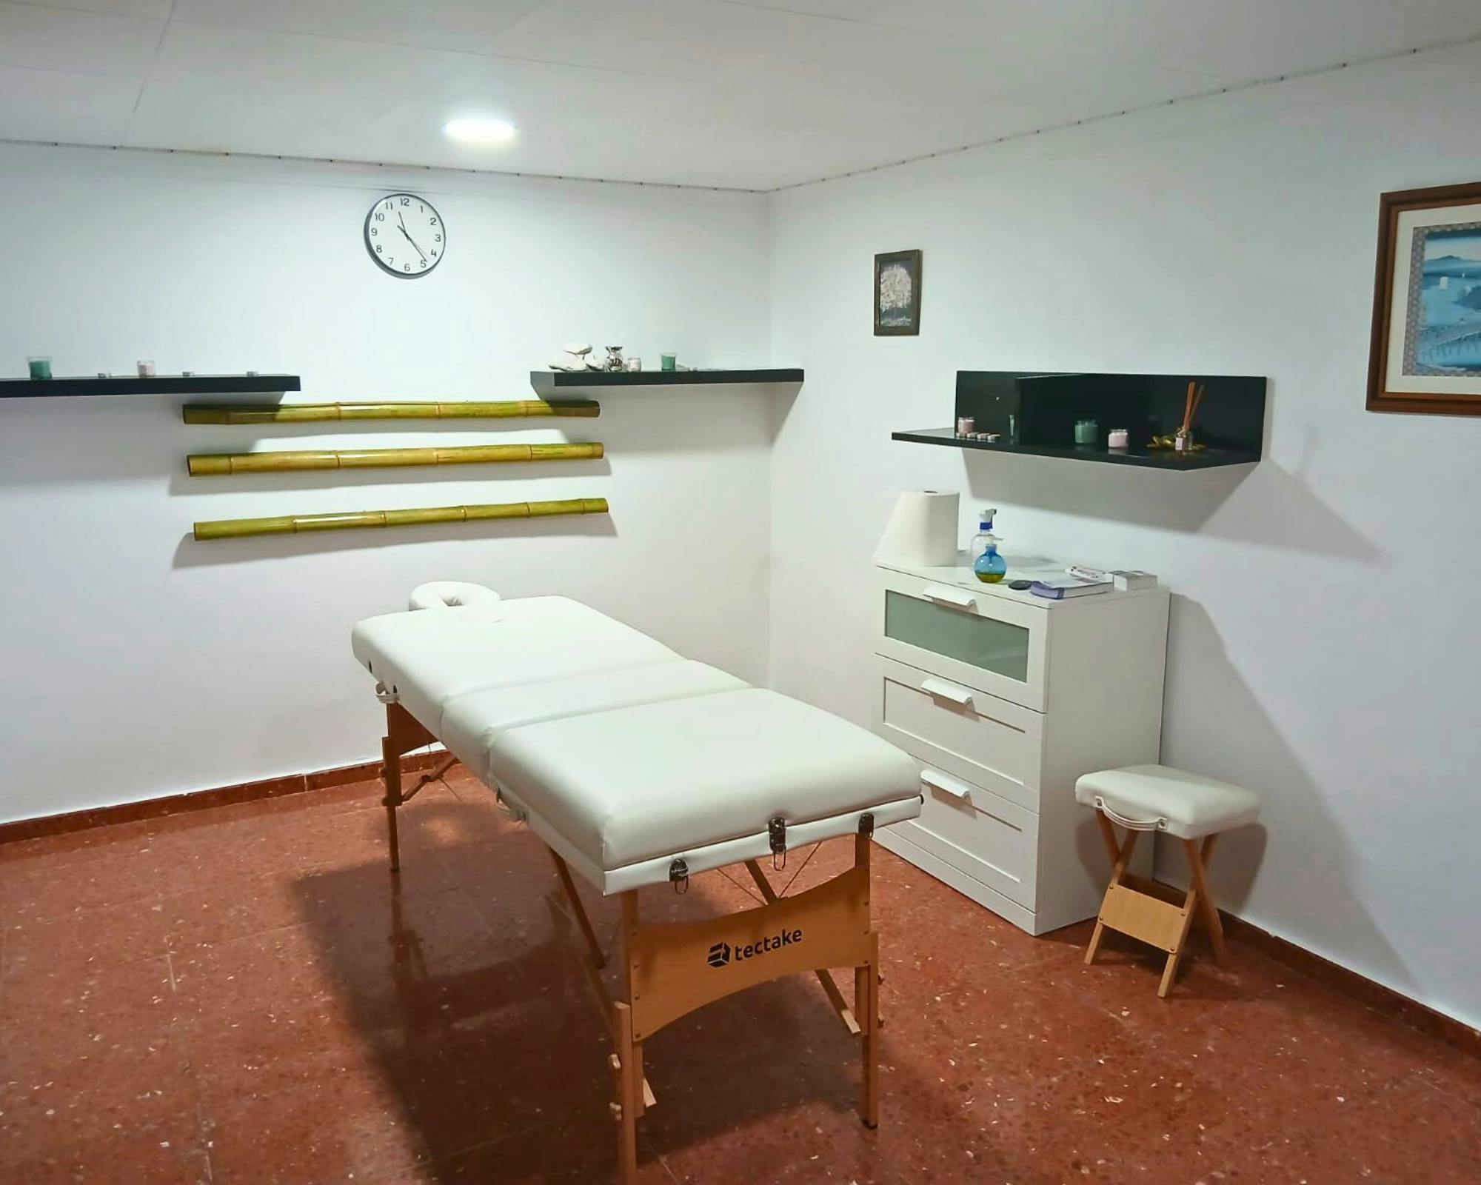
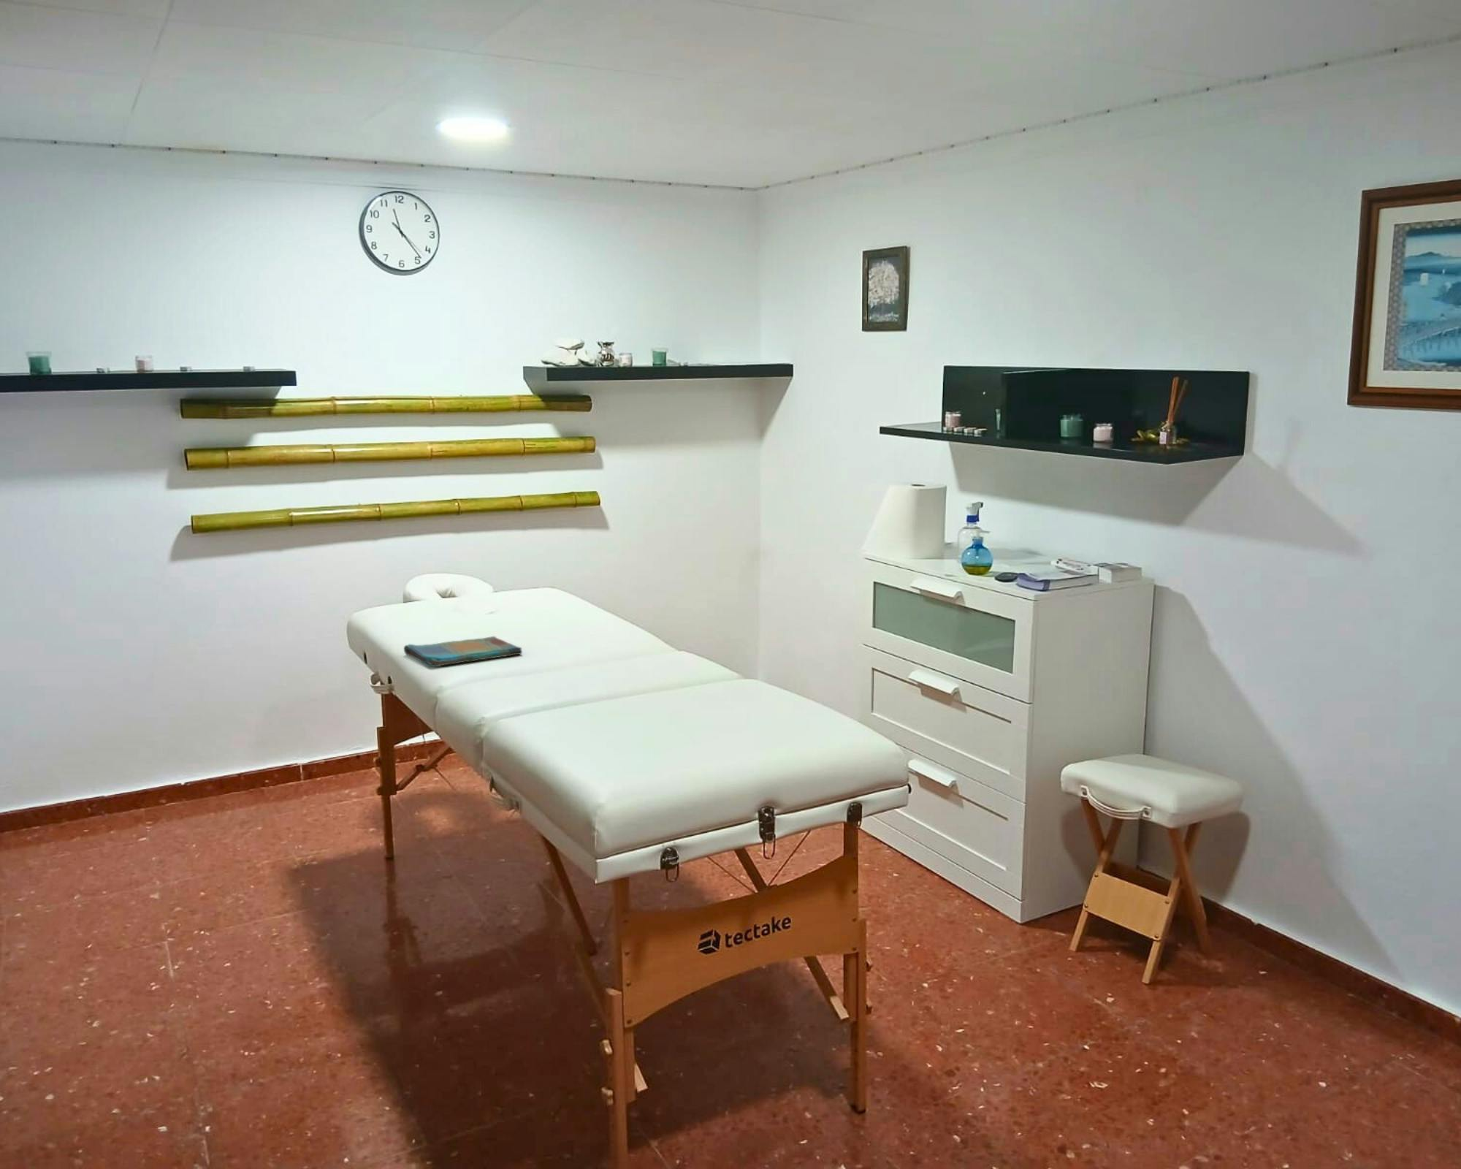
+ dish towel (463, 649)
